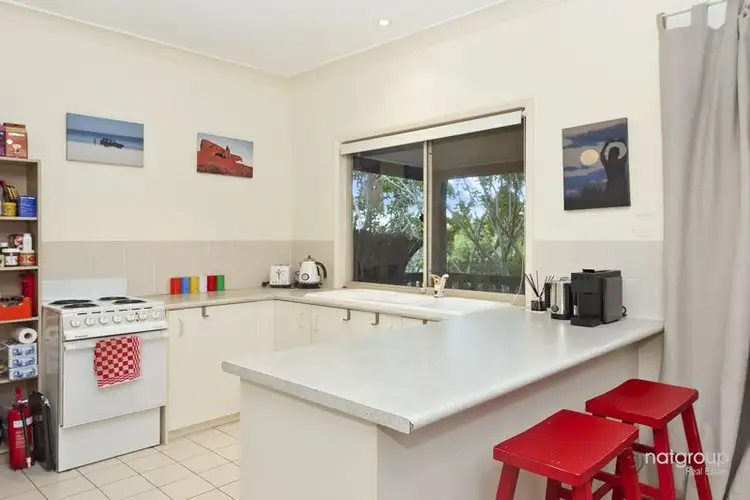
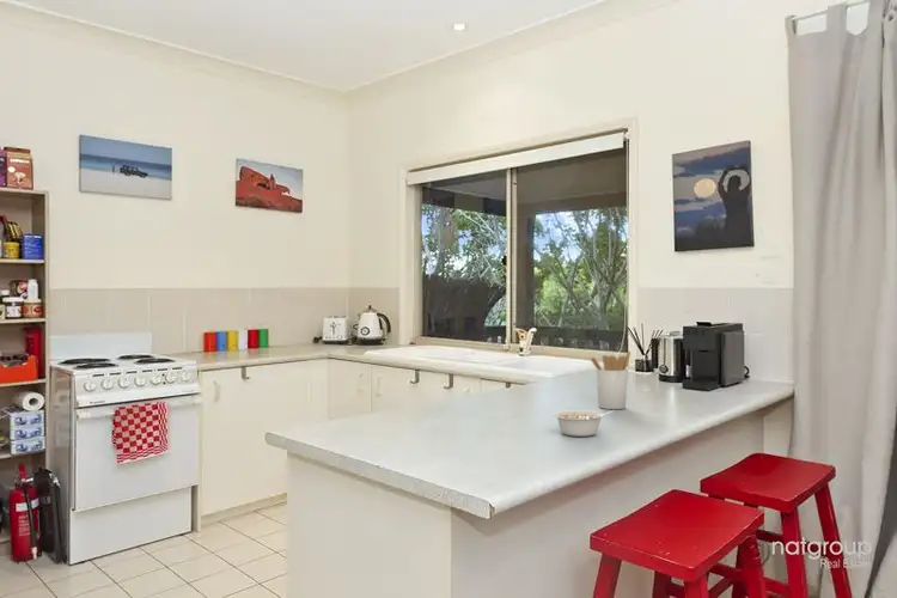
+ legume (580, 421)
+ utensil holder (612, 379)
